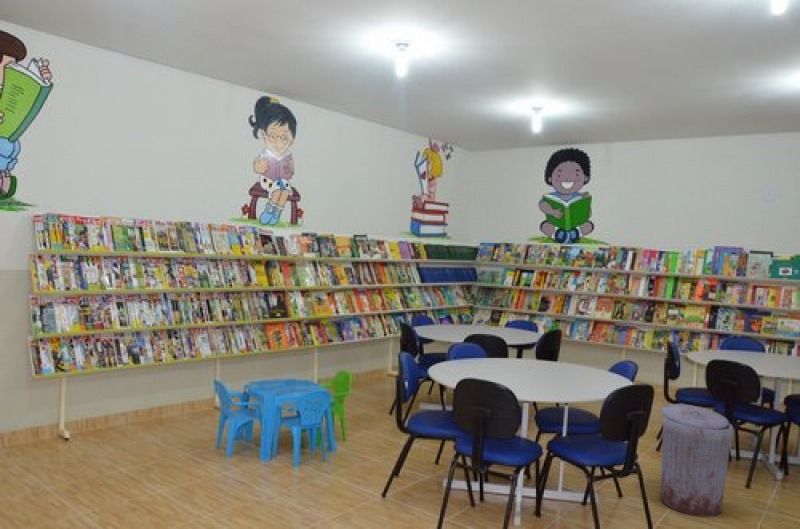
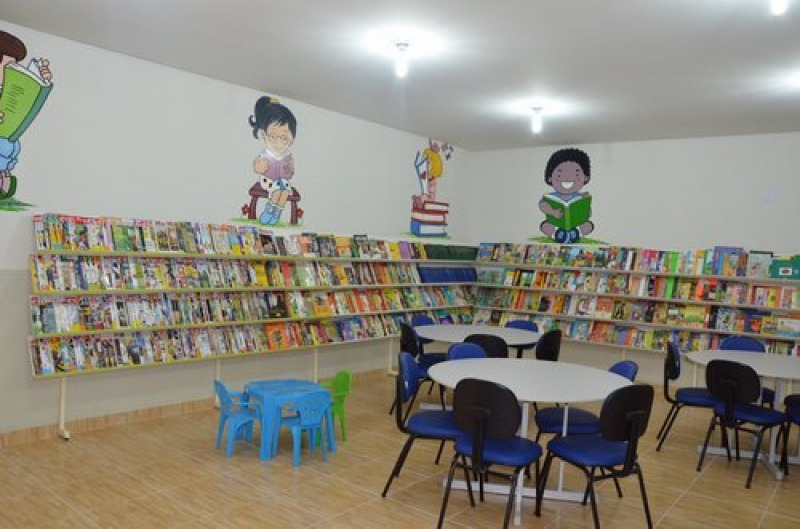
- trash can (692, 457)
